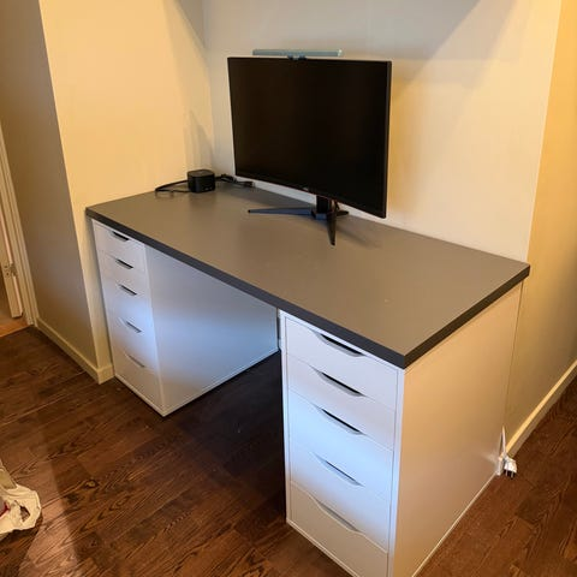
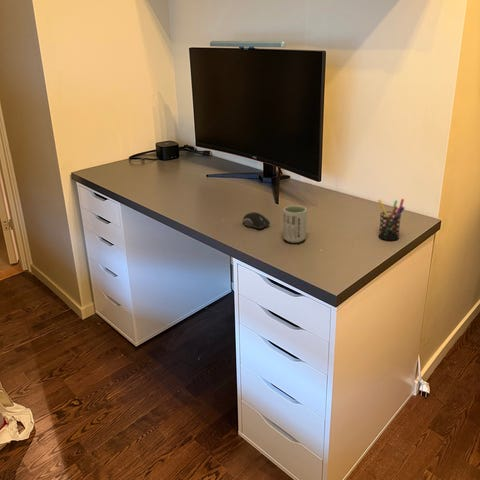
+ pen holder (392, 217)
+ computer mouse (255, 218)
+ cup (294, 224)
